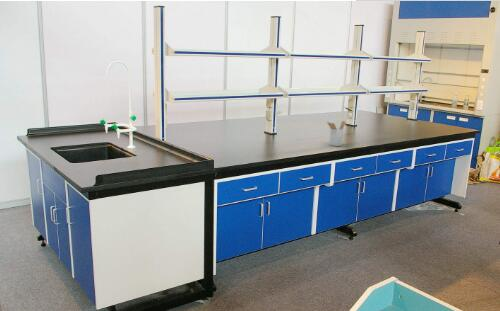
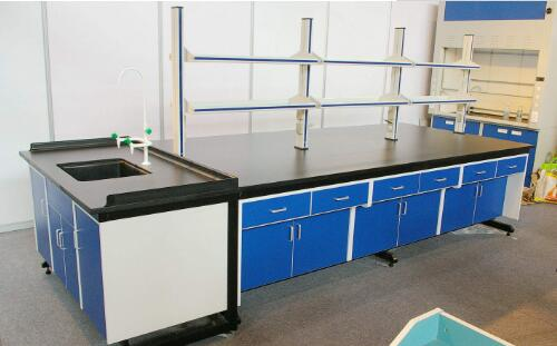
- utensil holder (334, 132)
